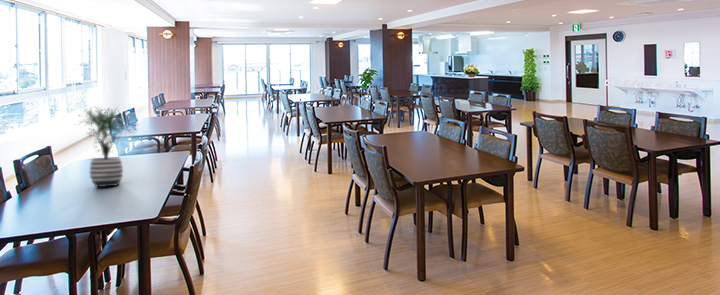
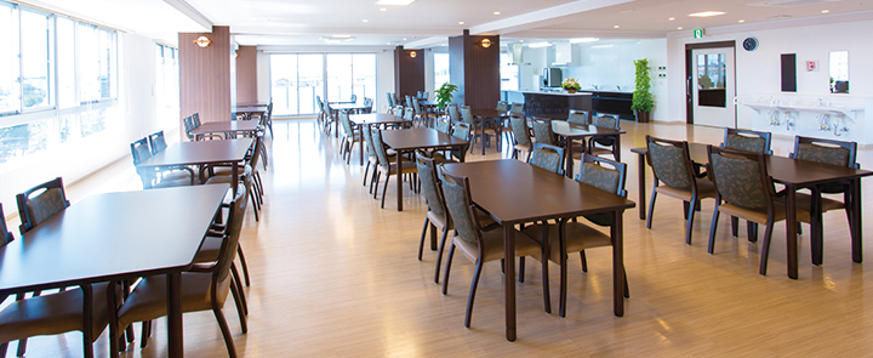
- potted plant (107, 145)
